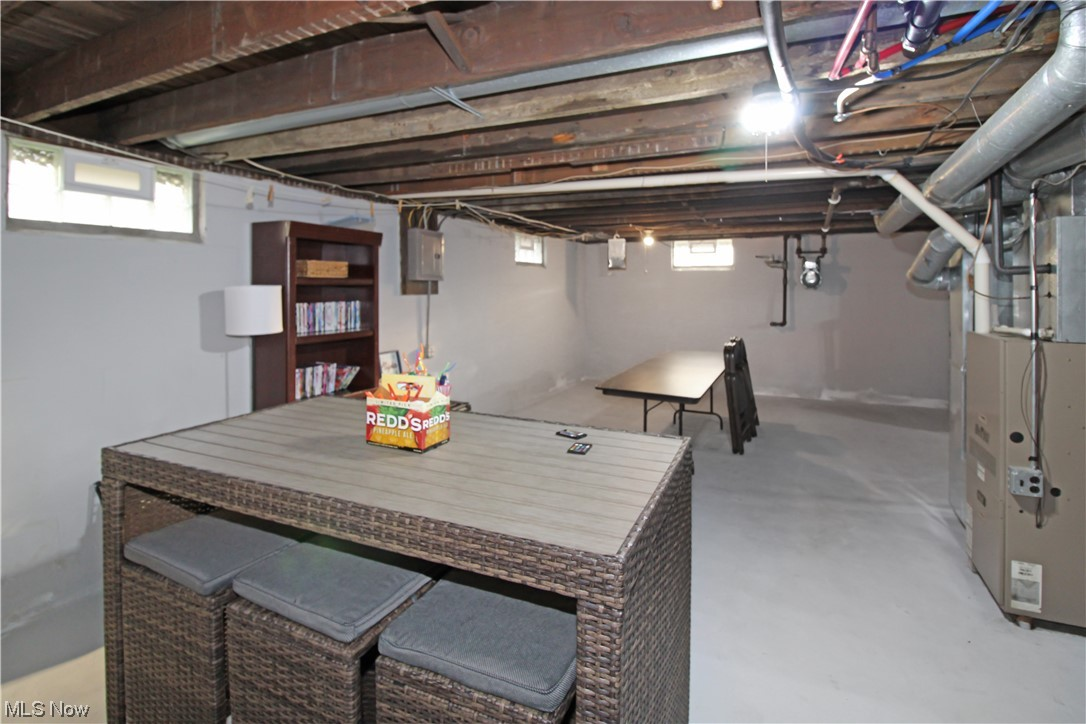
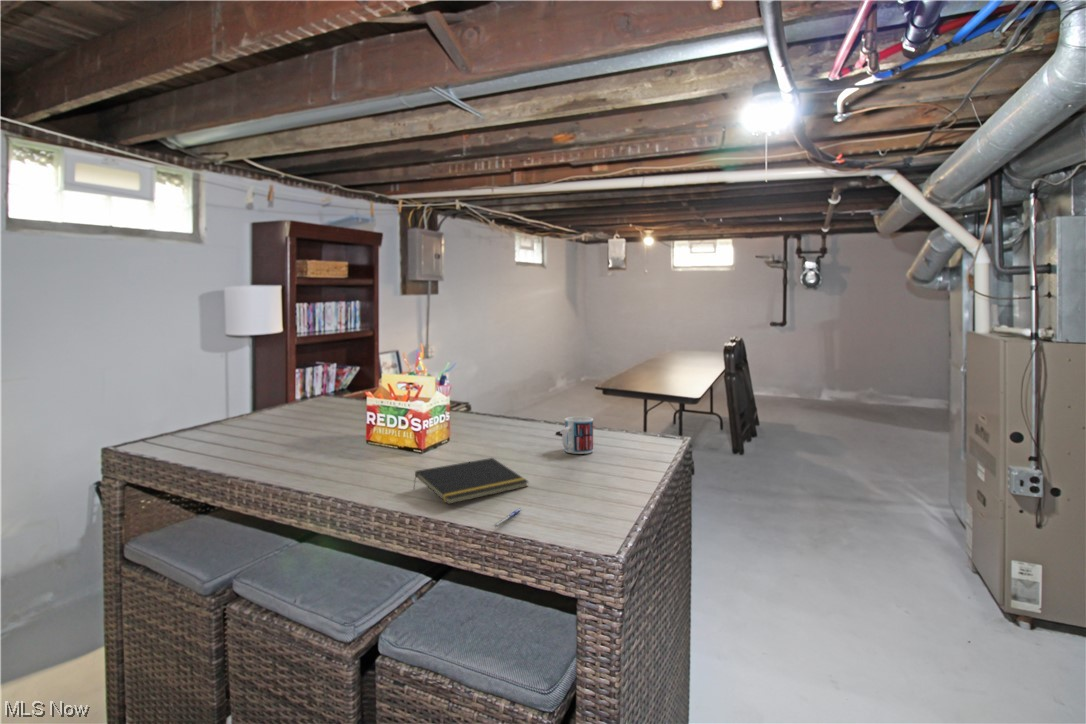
+ notepad (472, 478)
+ pen (508, 517)
+ mug (577, 435)
